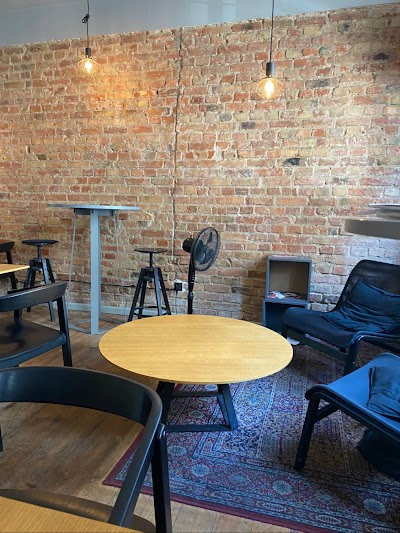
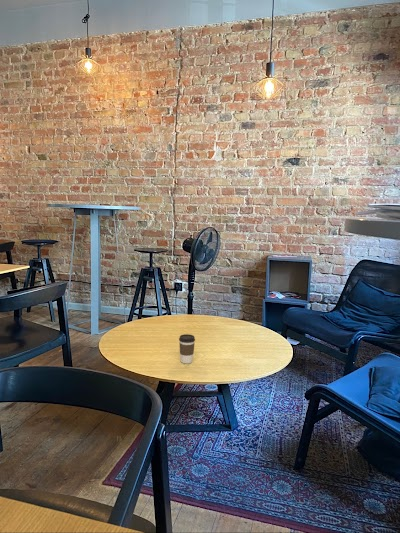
+ coffee cup (186, 348)
